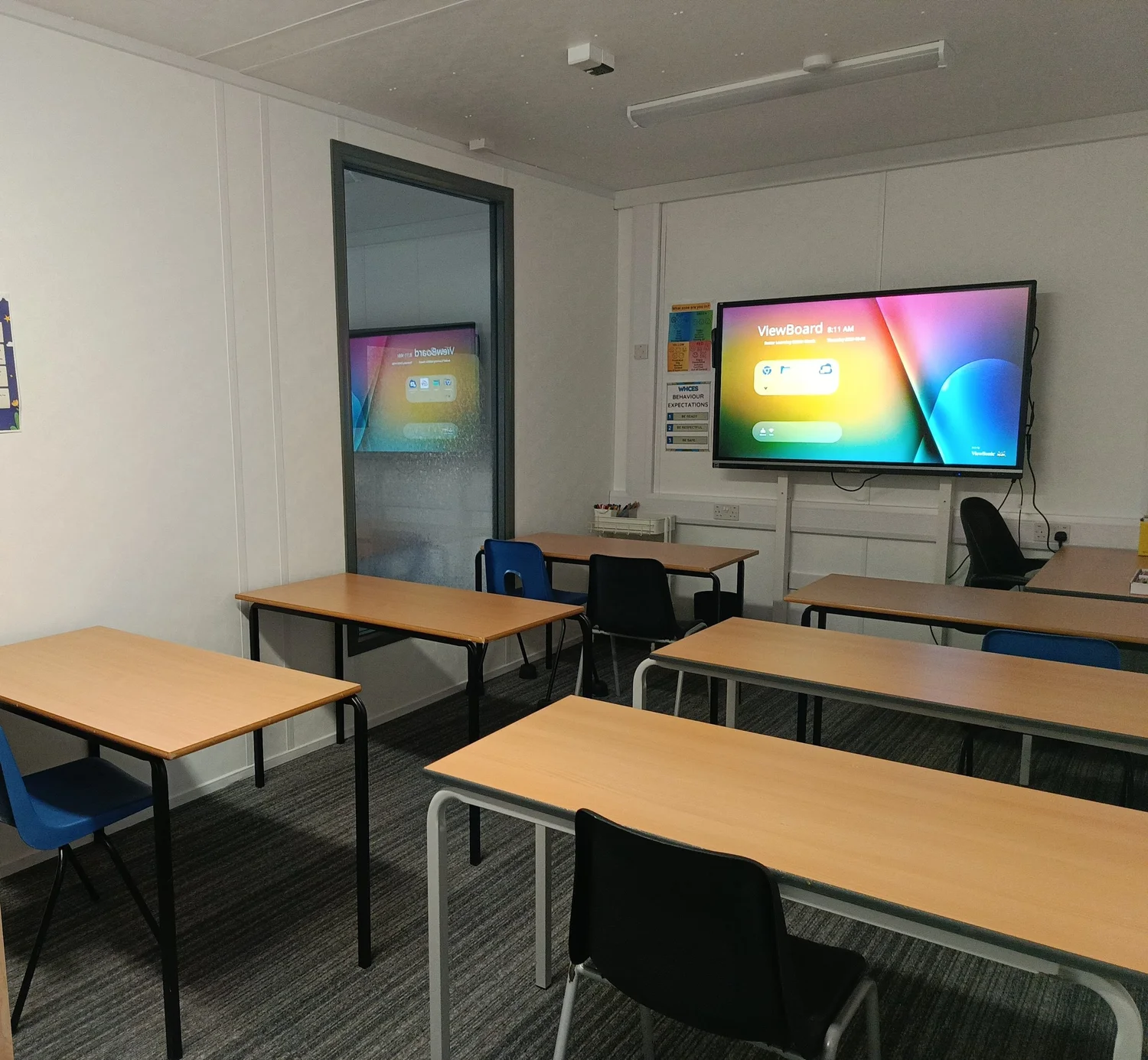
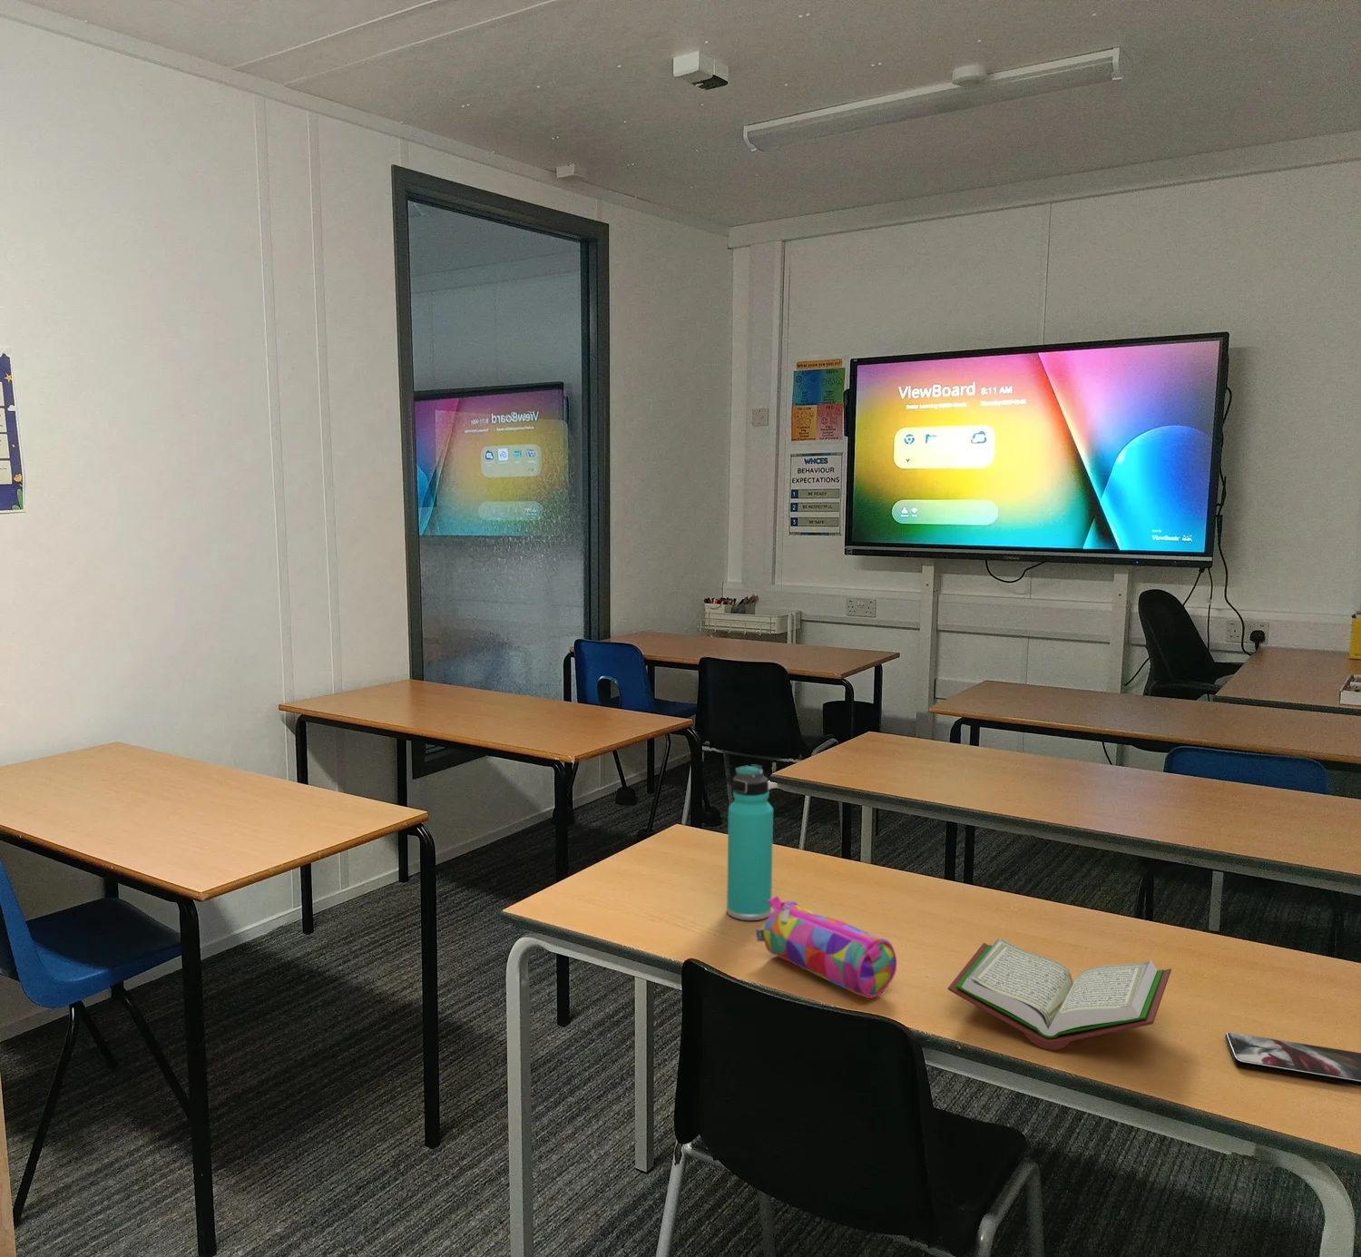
+ thermos bottle (749, 840)
+ book (1059, 991)
+ smartphone (1302, 1059)
+ pencil case (825, 945)
